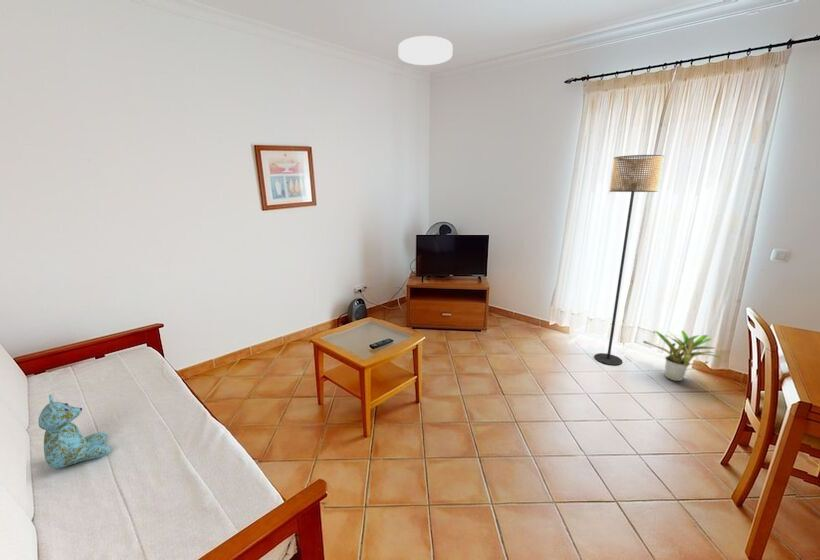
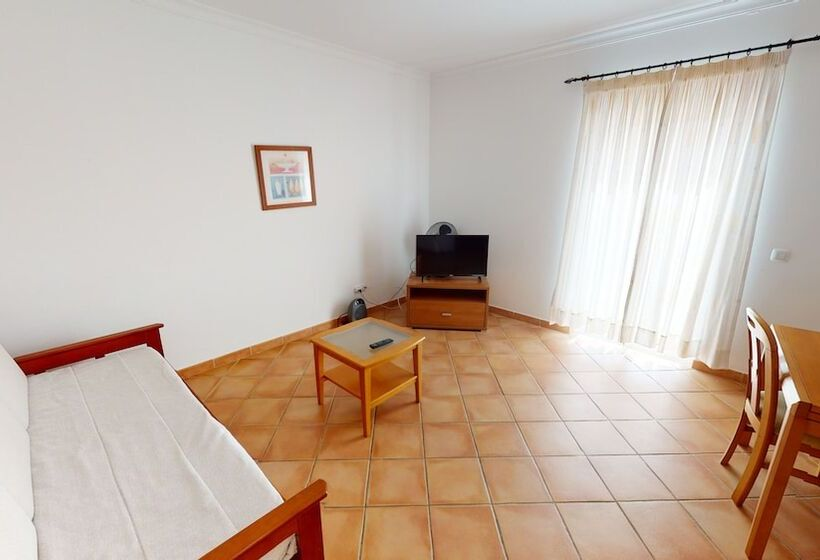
- ceiling light (425, 51)
- potted plant (682, 355)
- floor lamp (622, 265)
- stuffed bear (73, 426)
